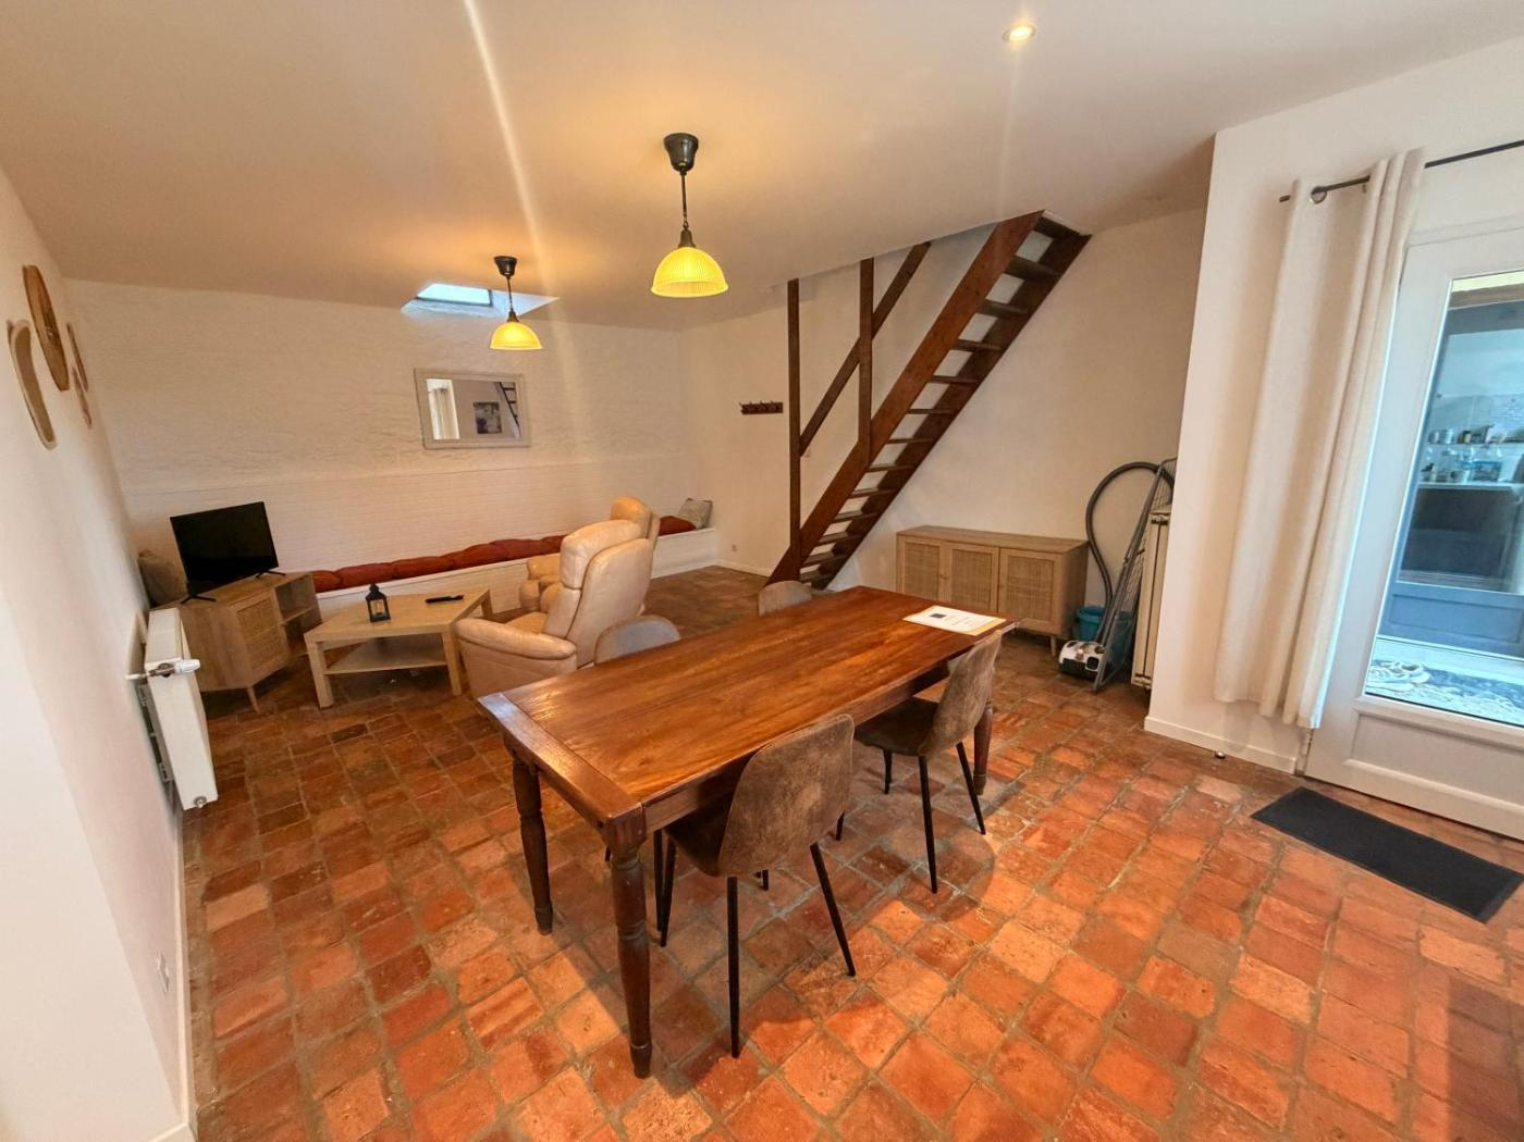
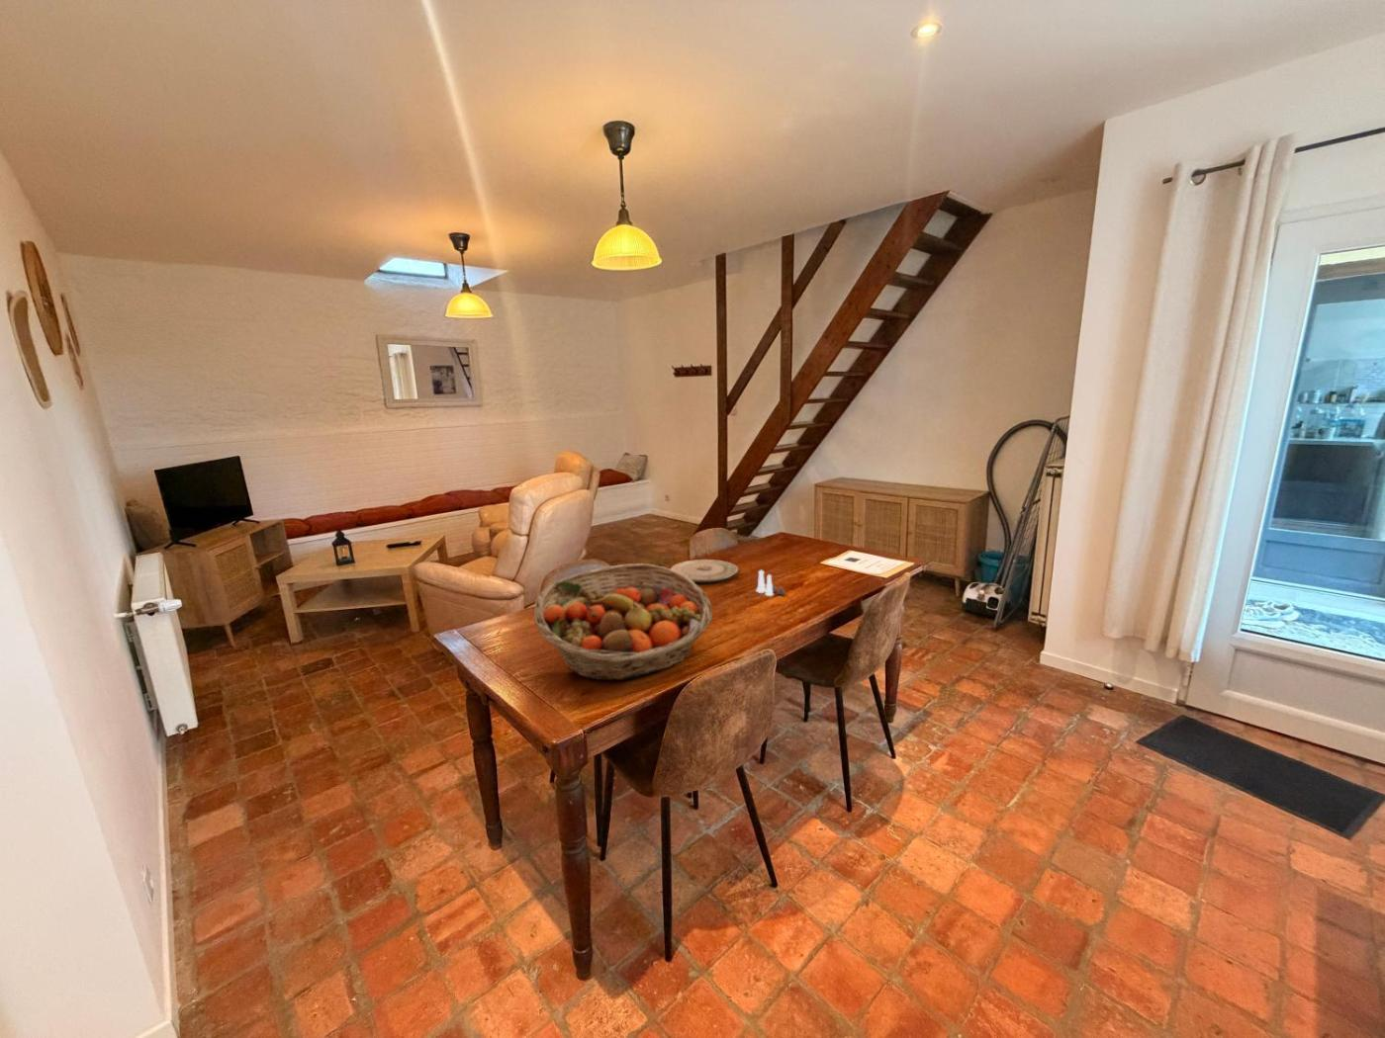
+ salt and pepper shaker set (768, 580)
+ plate (703, 570)
+ fruit basket (625, 618)
